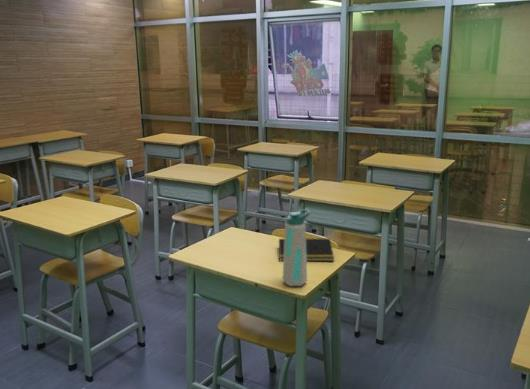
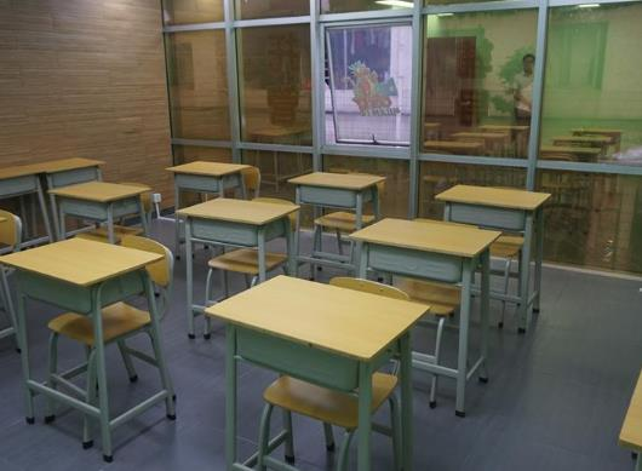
- notepad (306, 249)
- water bottle (296, 247)
